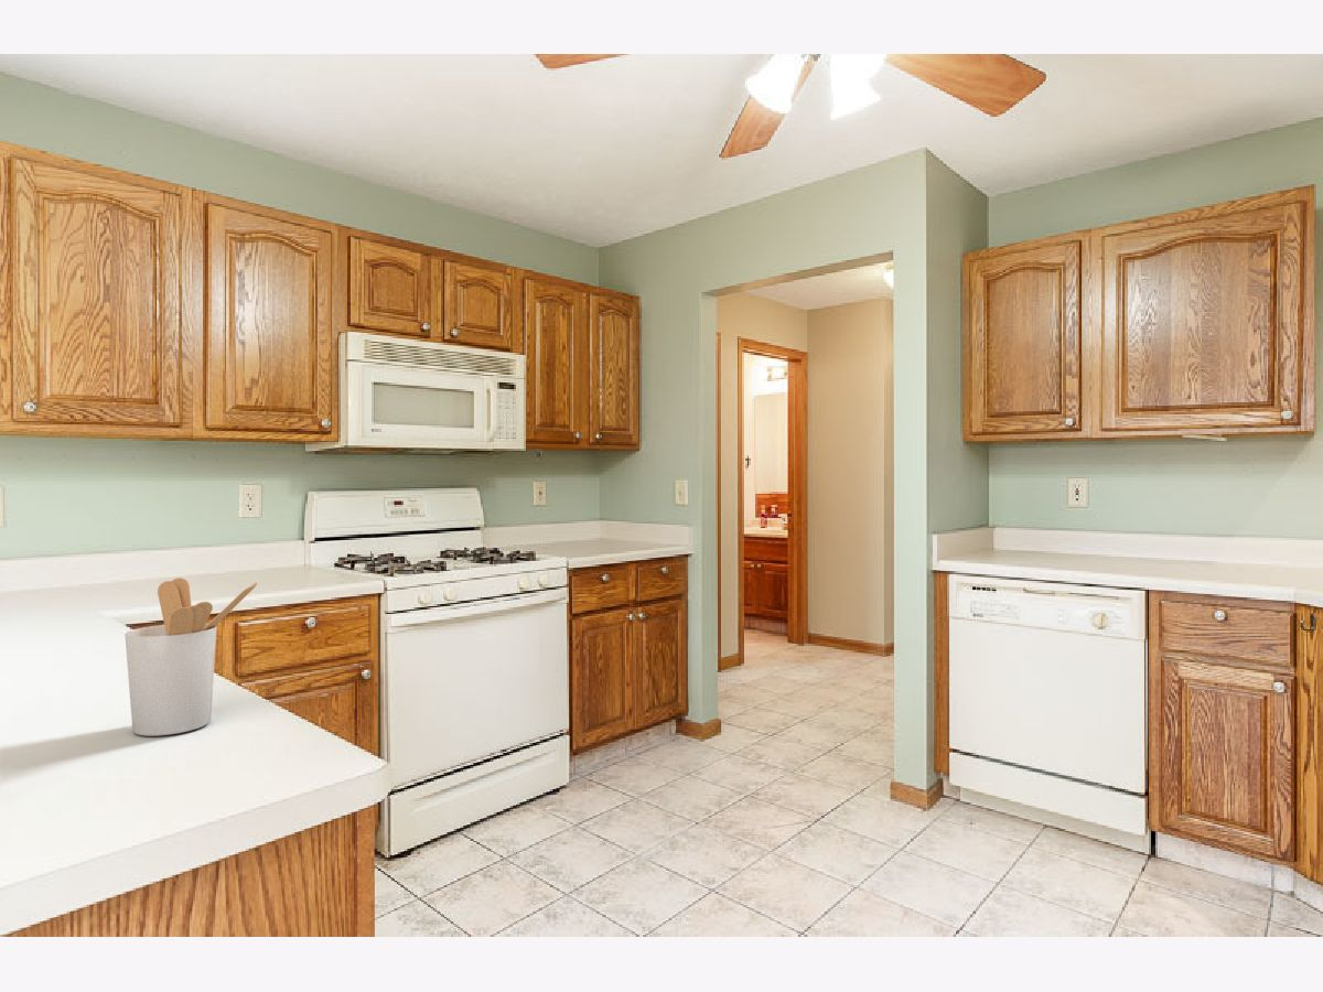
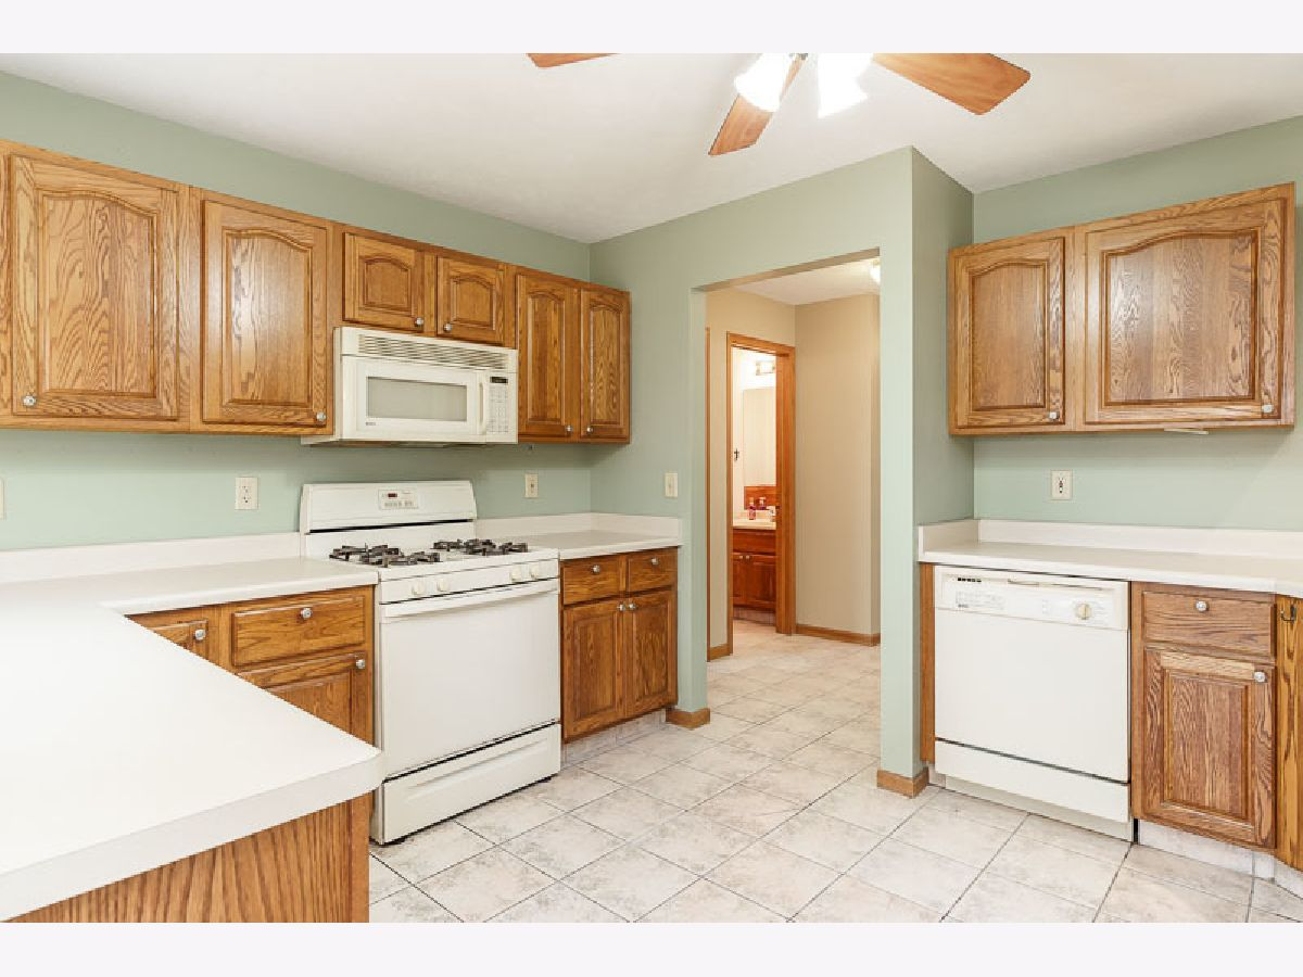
- utensil holder (196, 651)
